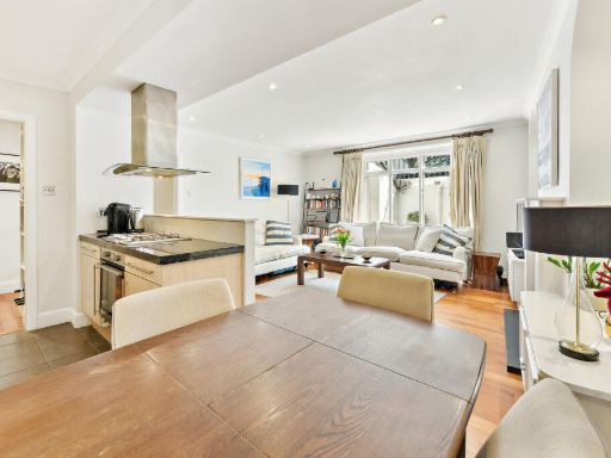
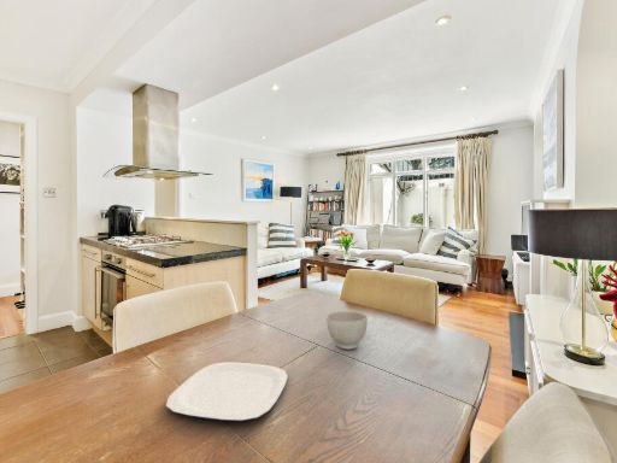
+ bowl (346, 330)
+ plate (231, 388)
